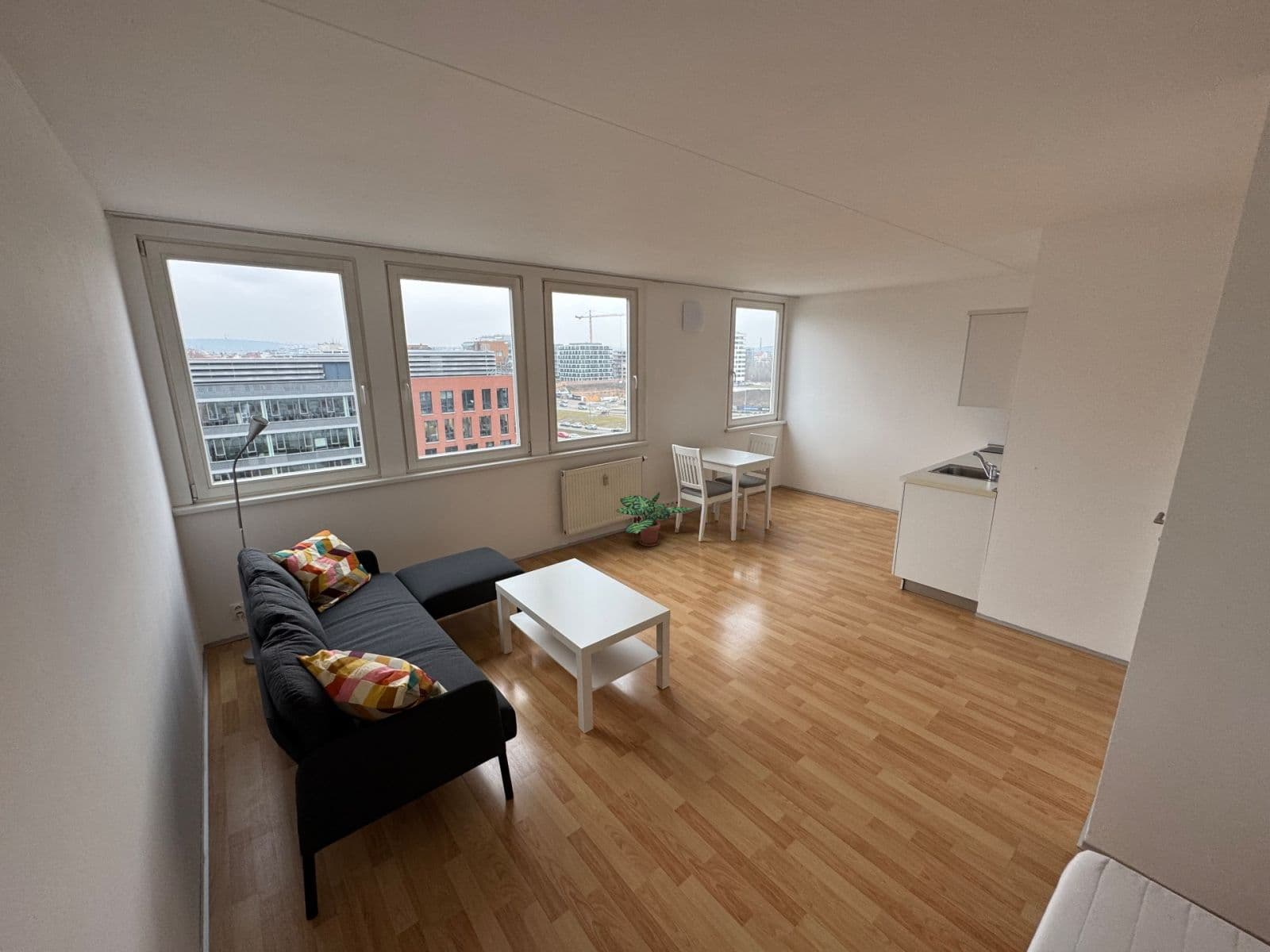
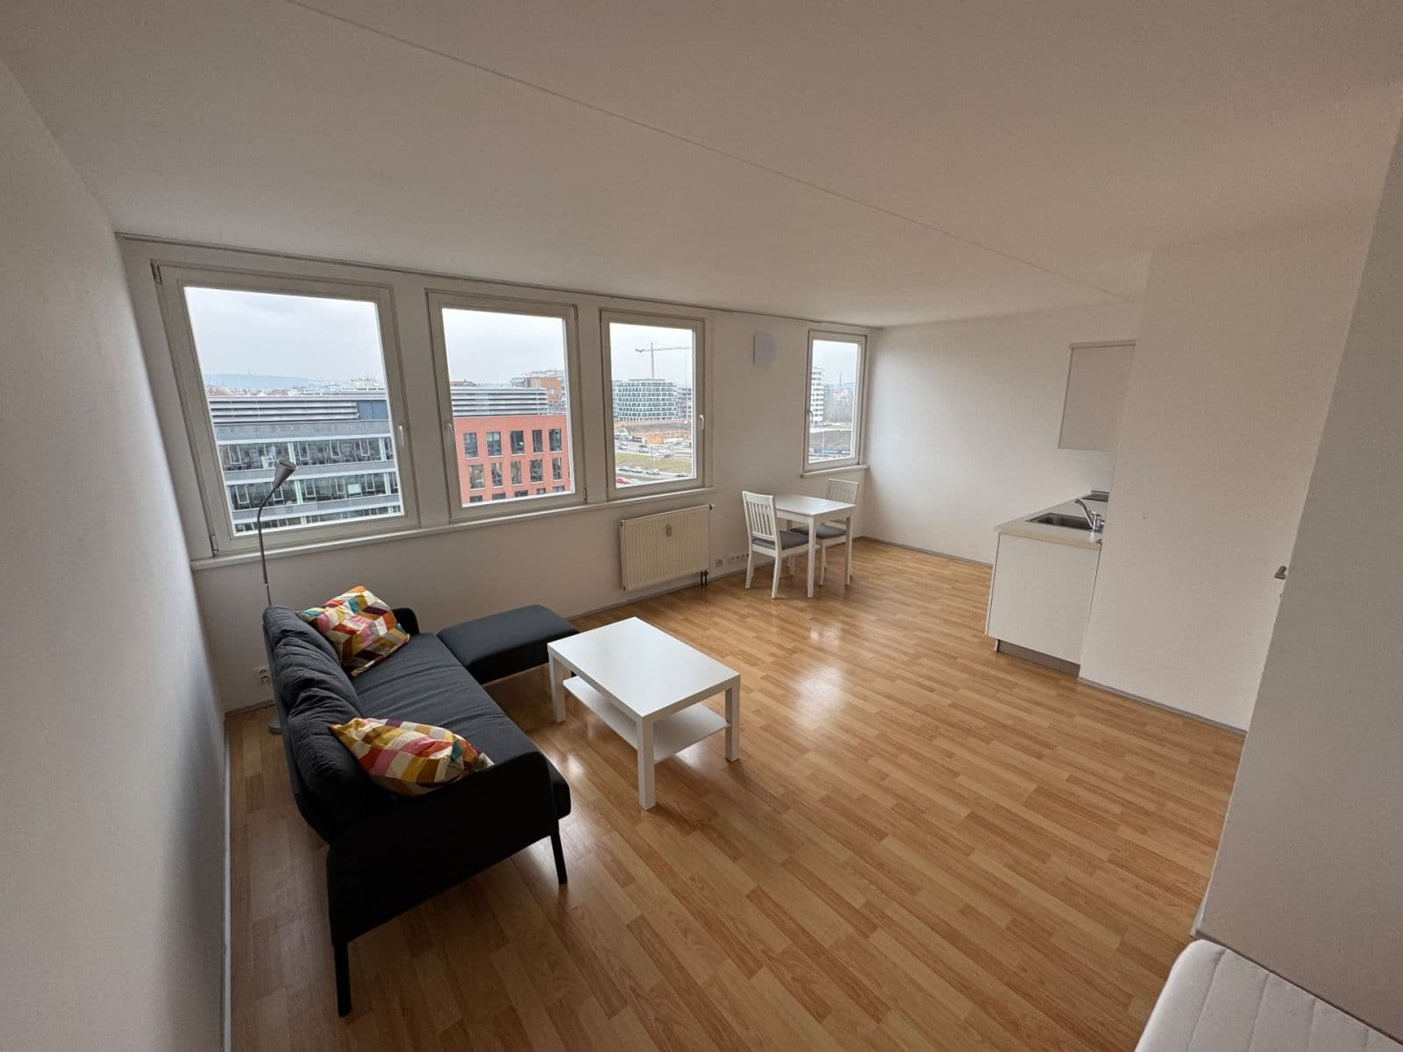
- potted plant (645, 516)
